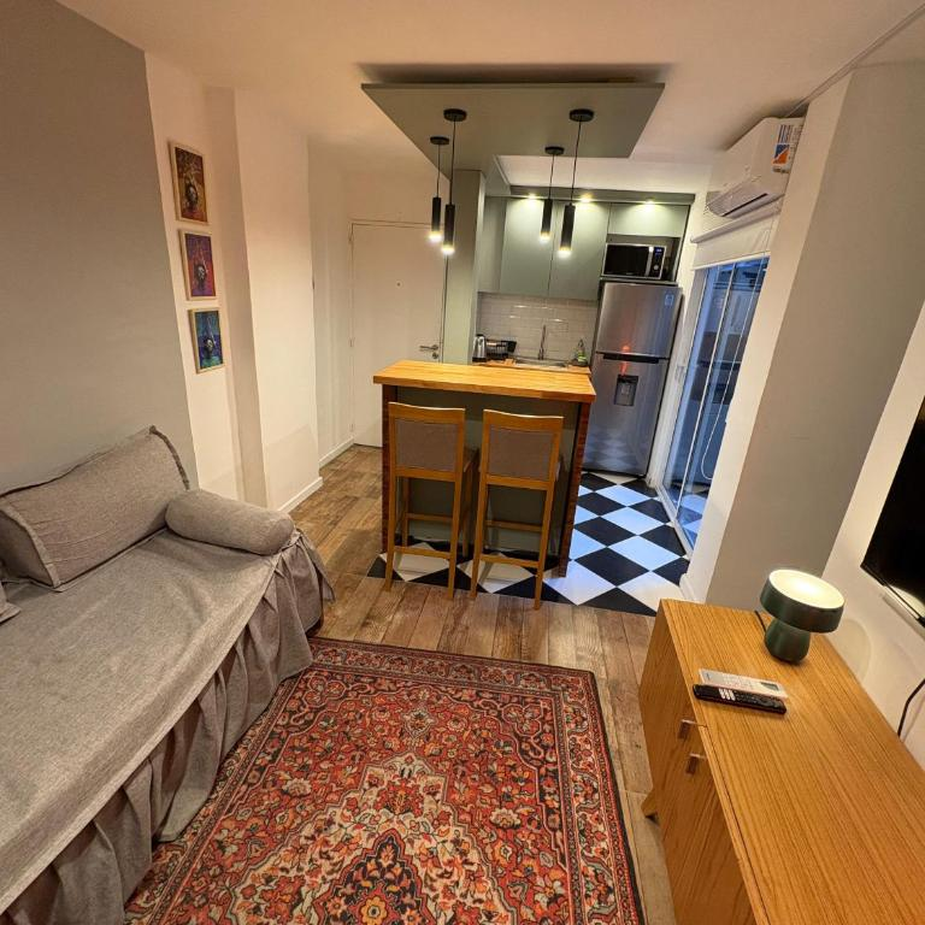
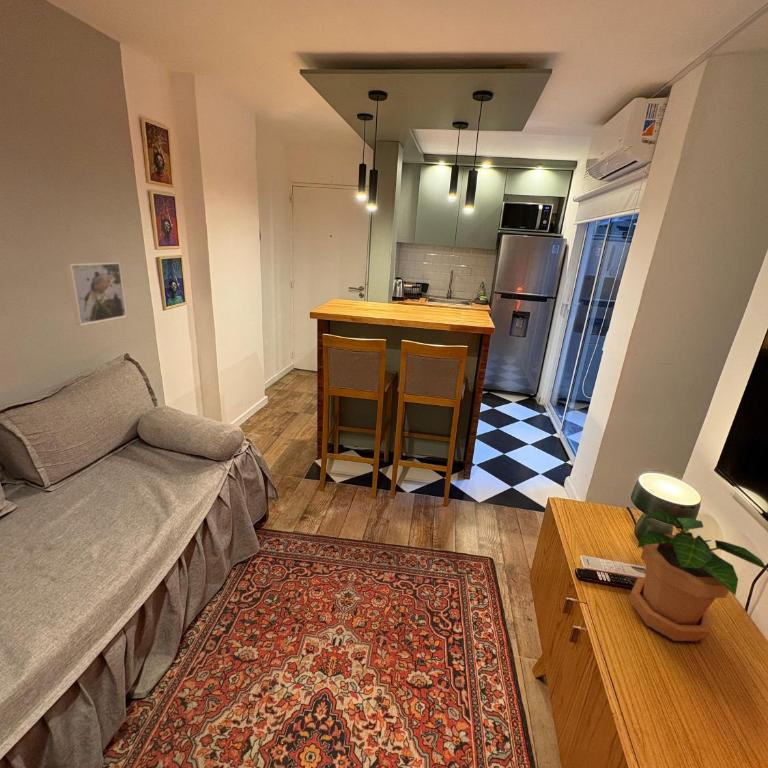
+ potted plant (686, 569)
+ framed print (98, 292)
